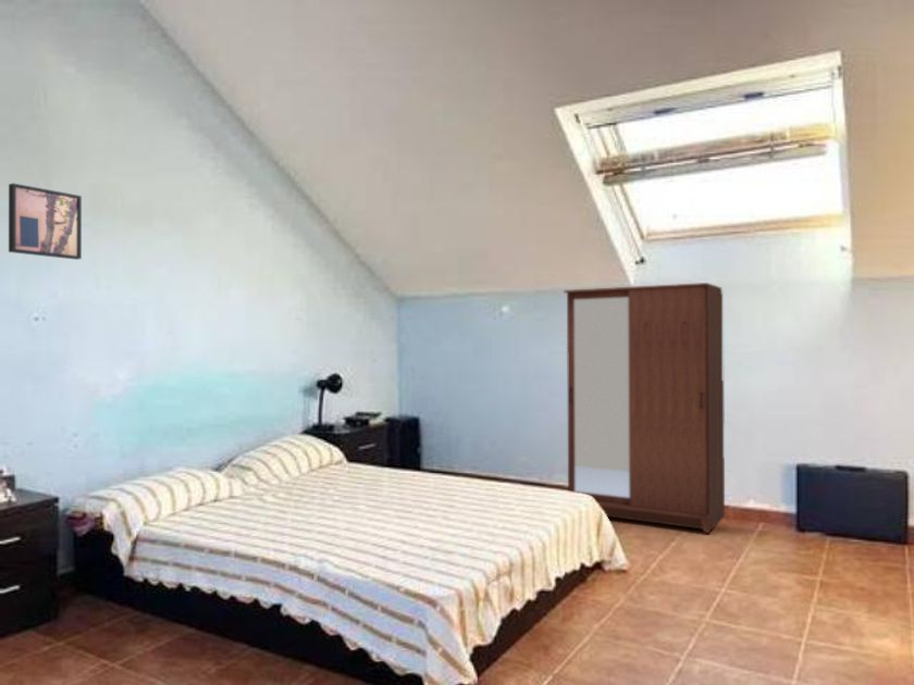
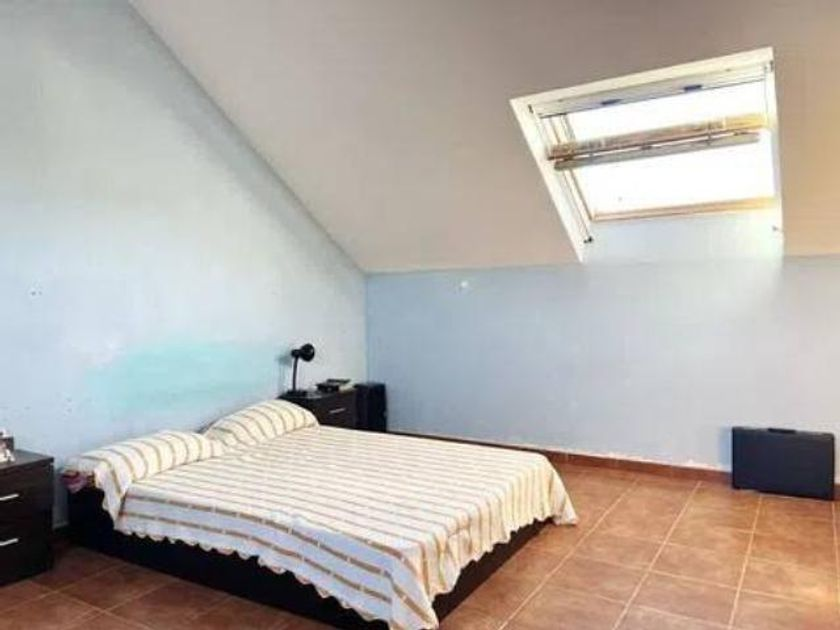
- wall art (46, 223)
- wardrobe (642, 401)
